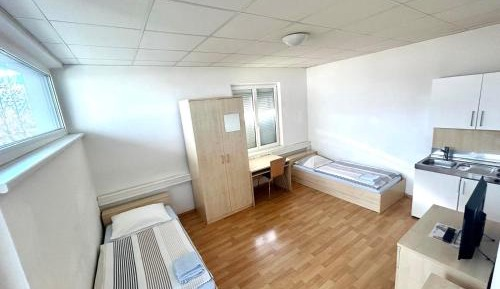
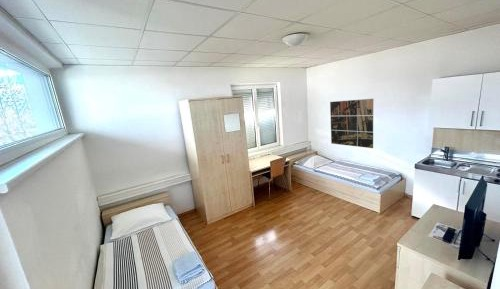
+ wall art (350, 123)
